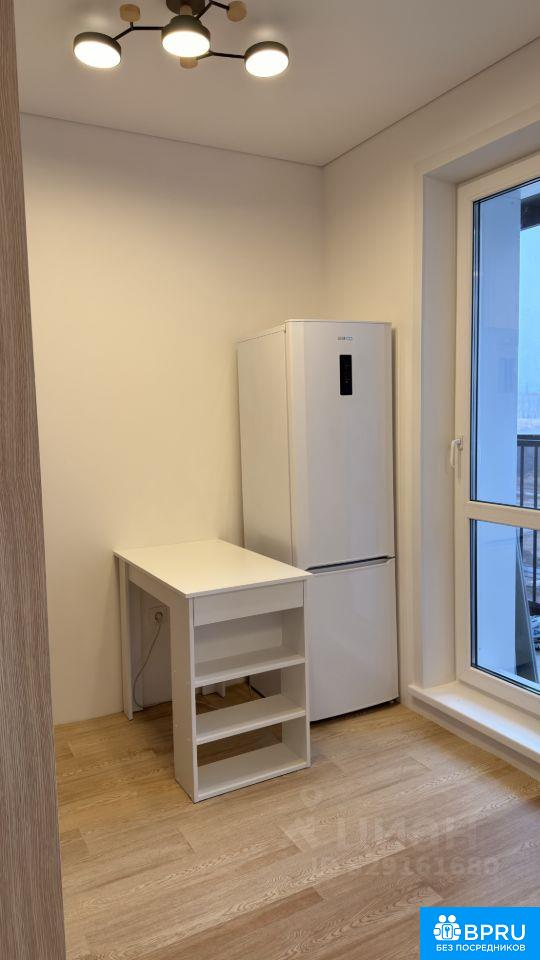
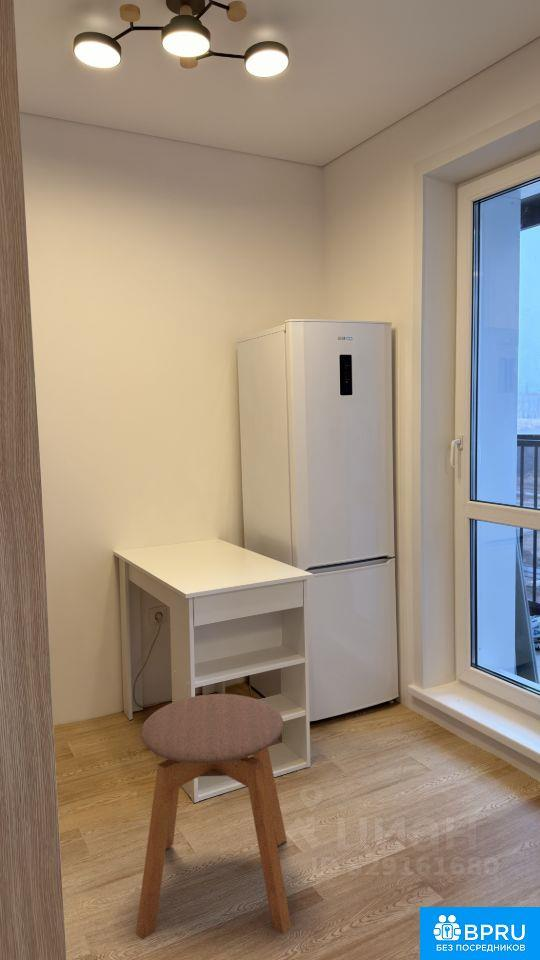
+ stool (215, 776)
